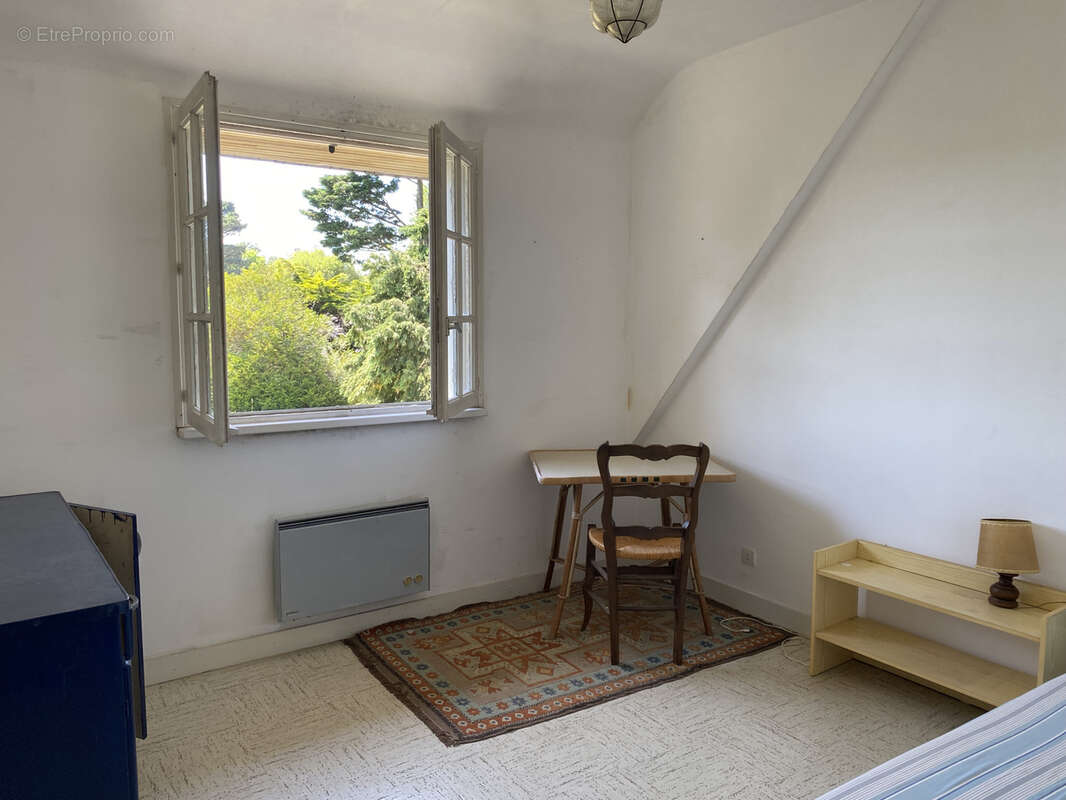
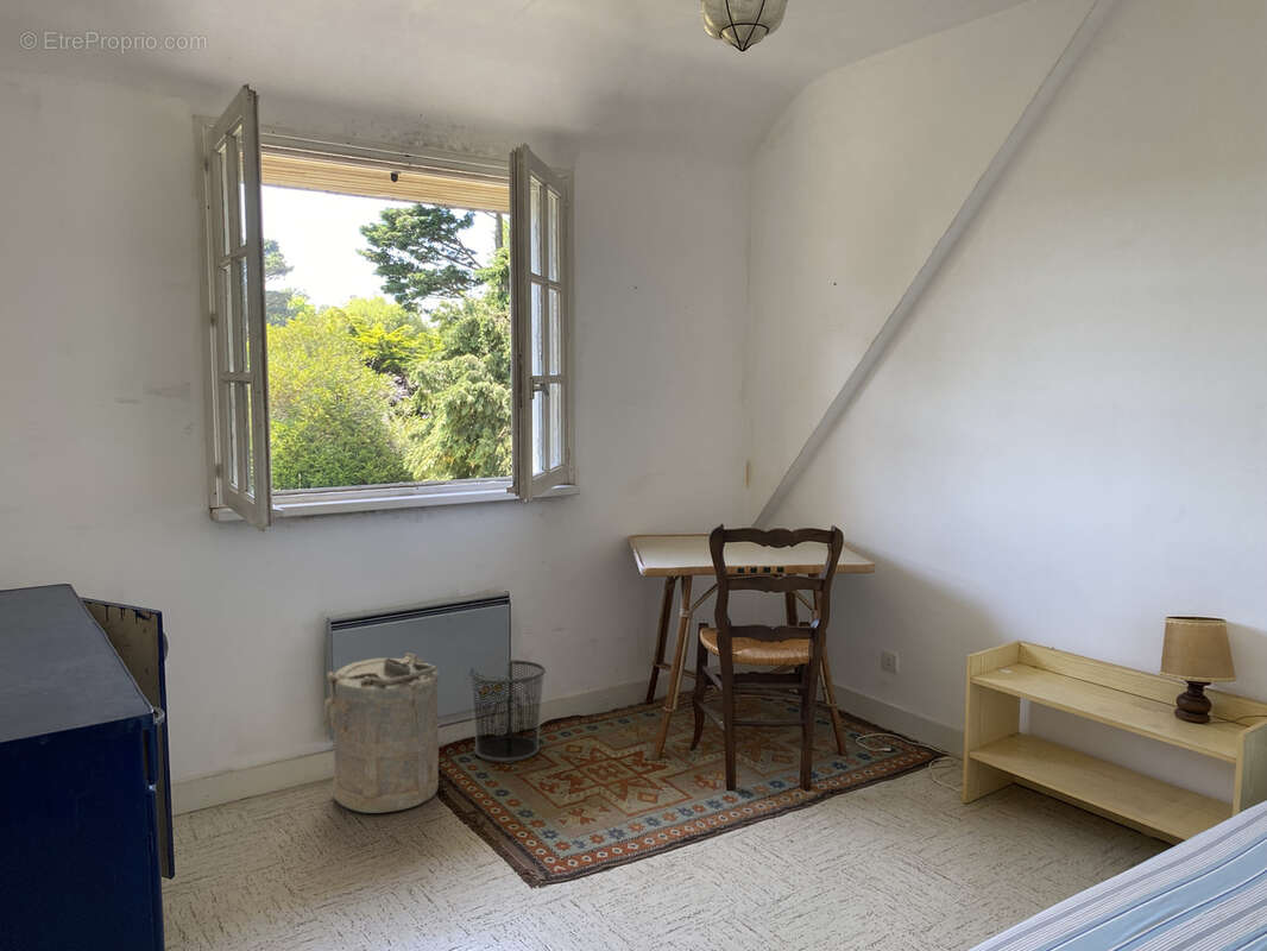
+ waste bin (506, 710)
+ laundry hamper (380, 725)
